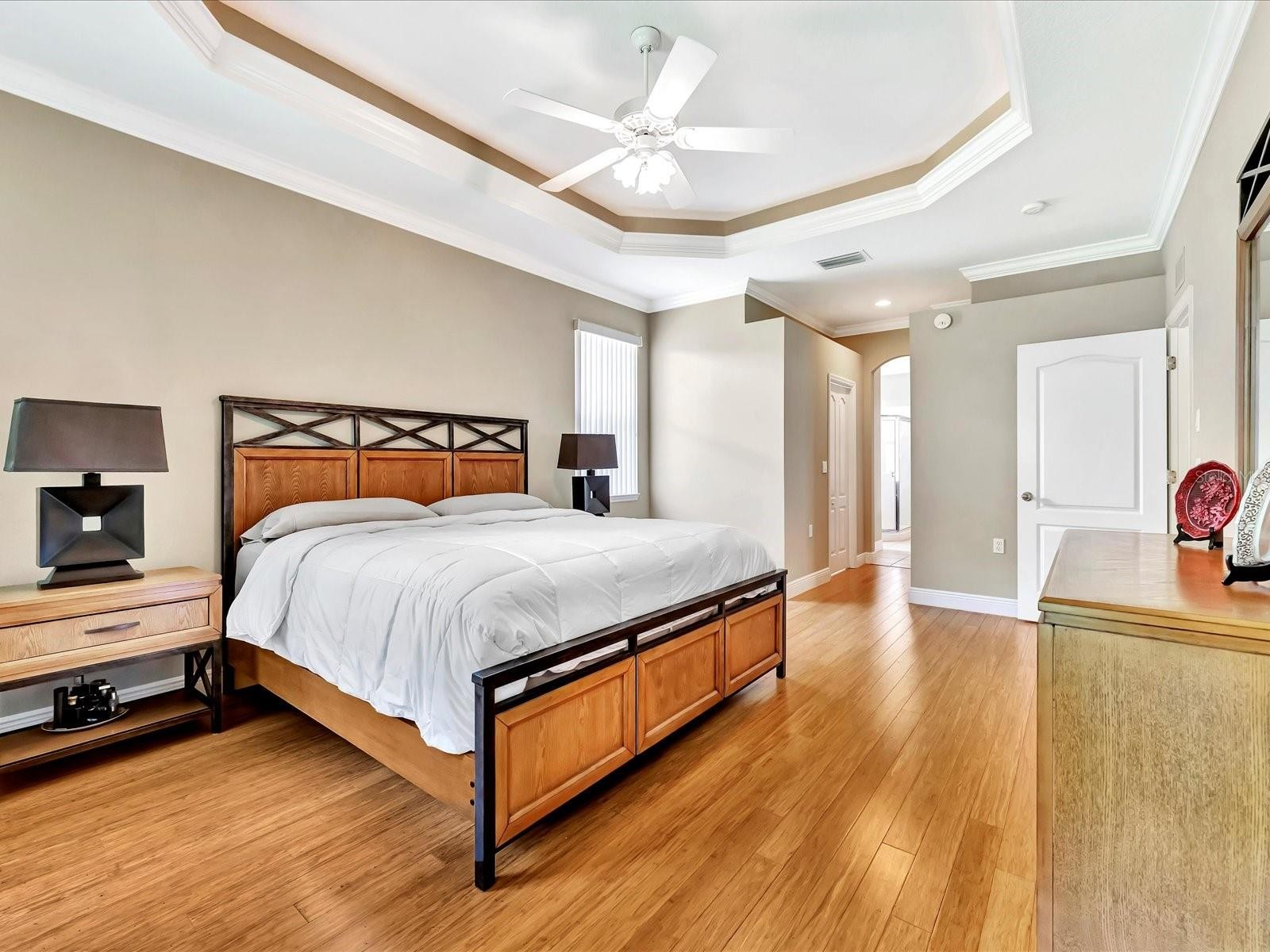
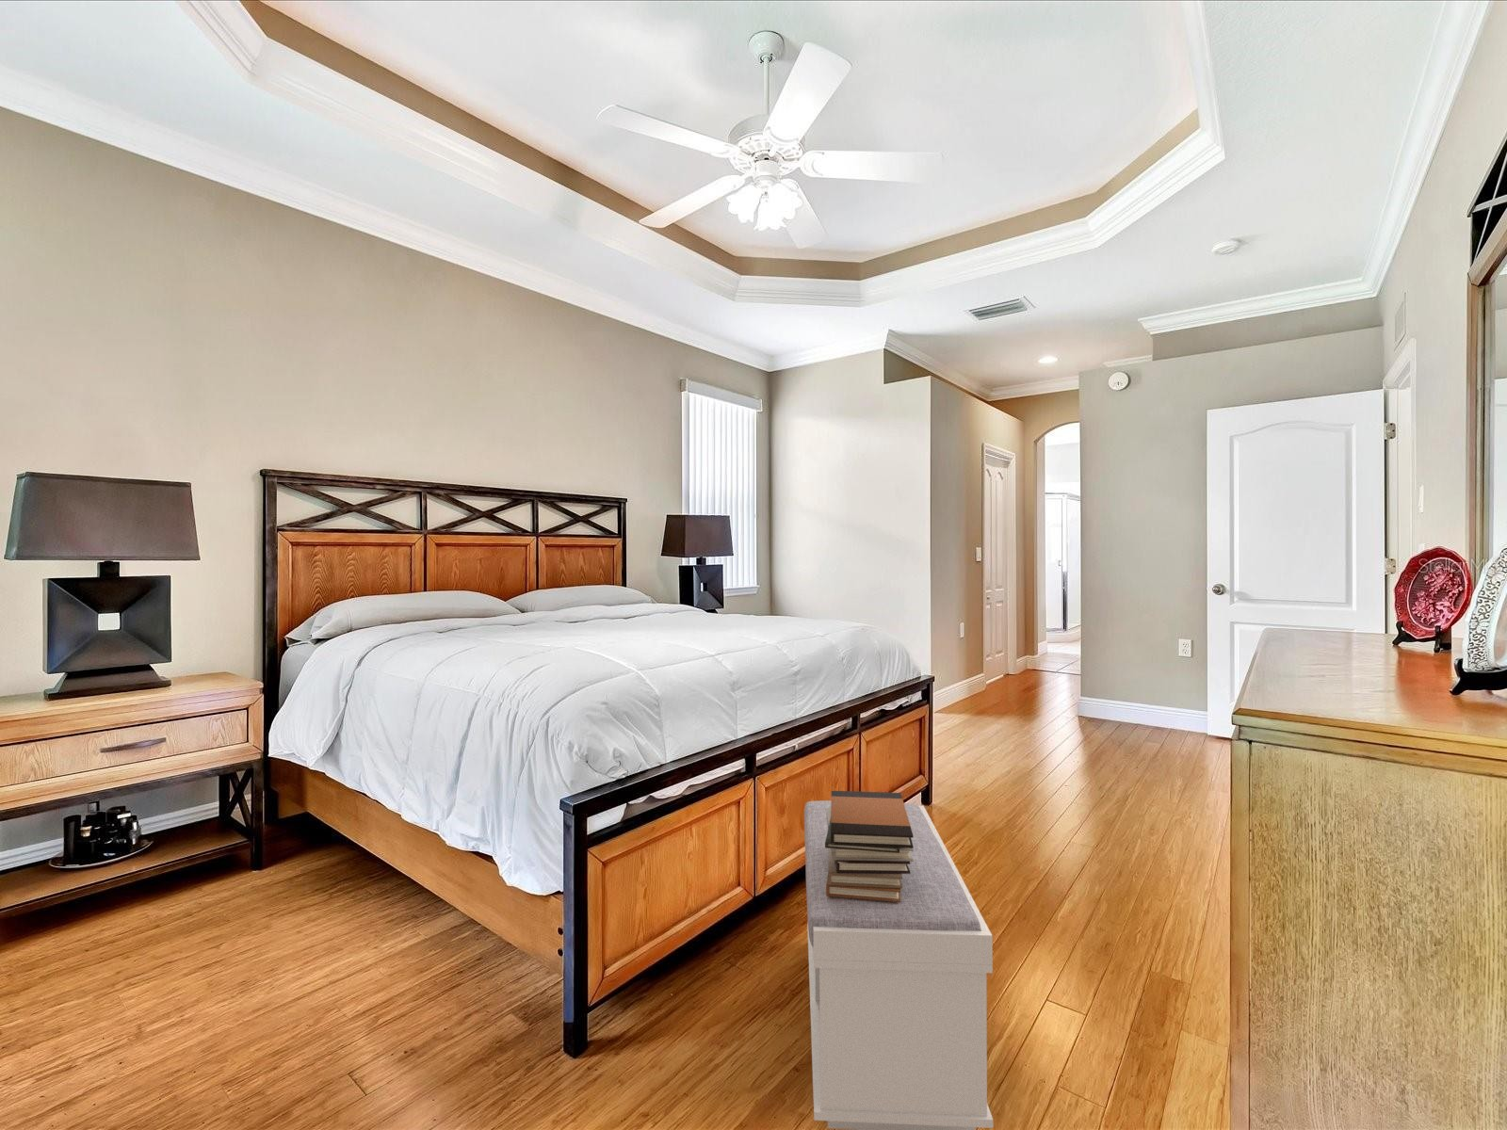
+ bench (878, 935)
+ book stack (866, 840)
